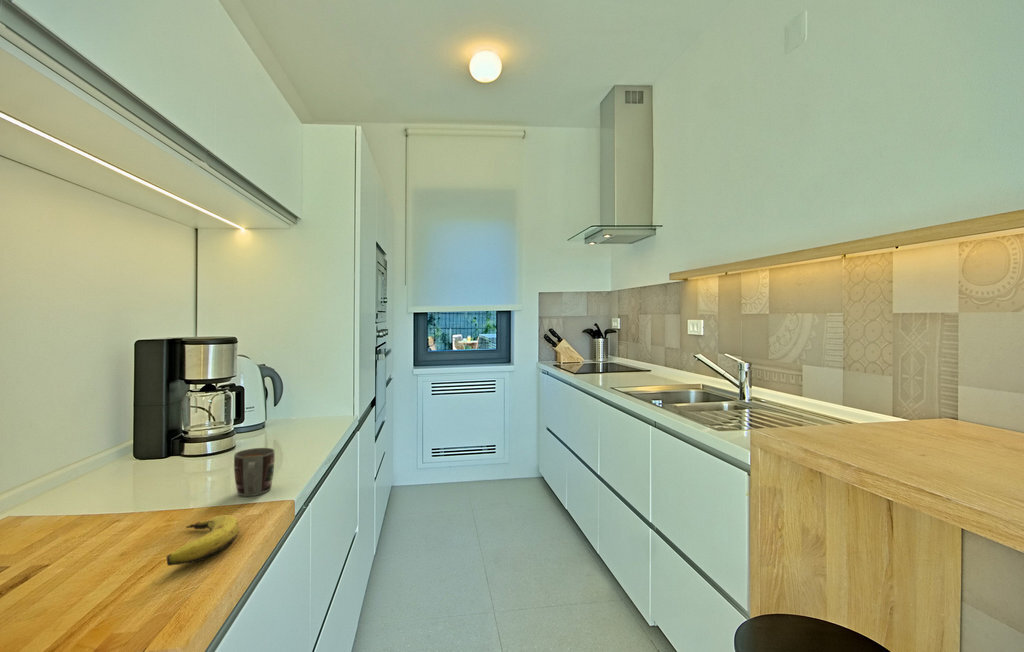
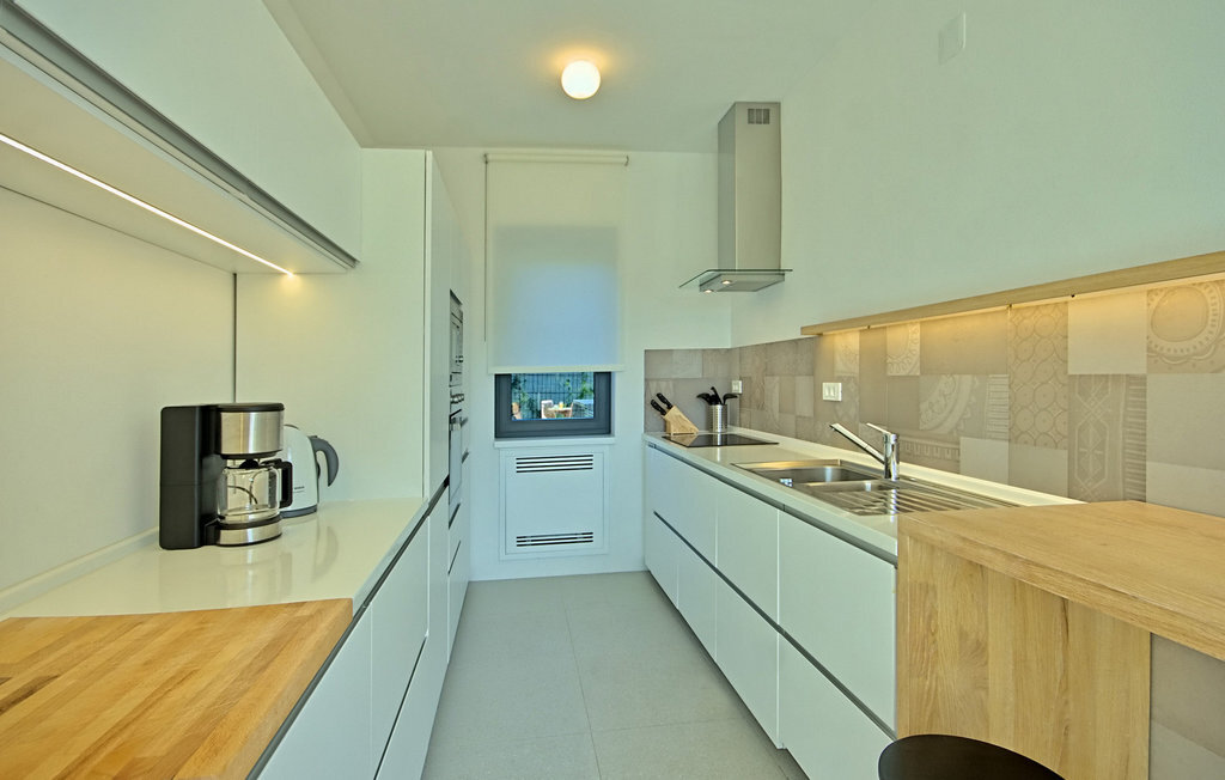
- banana (207, 533)
- mug (253, 473)
